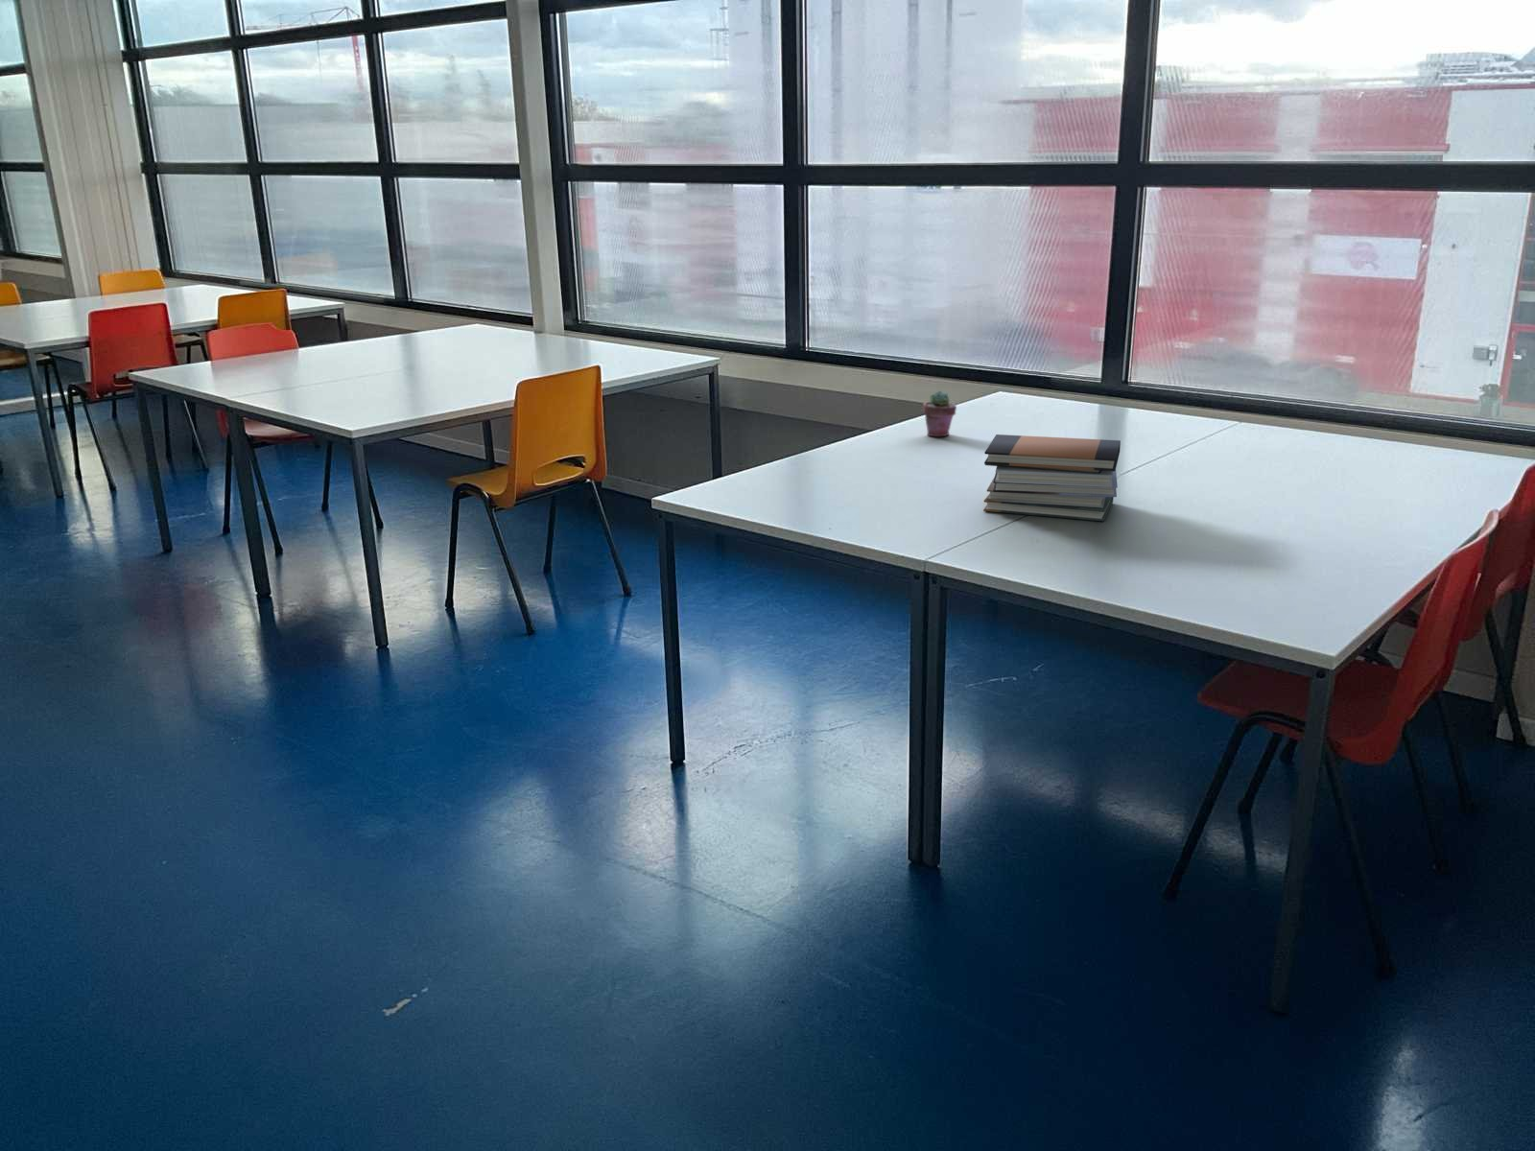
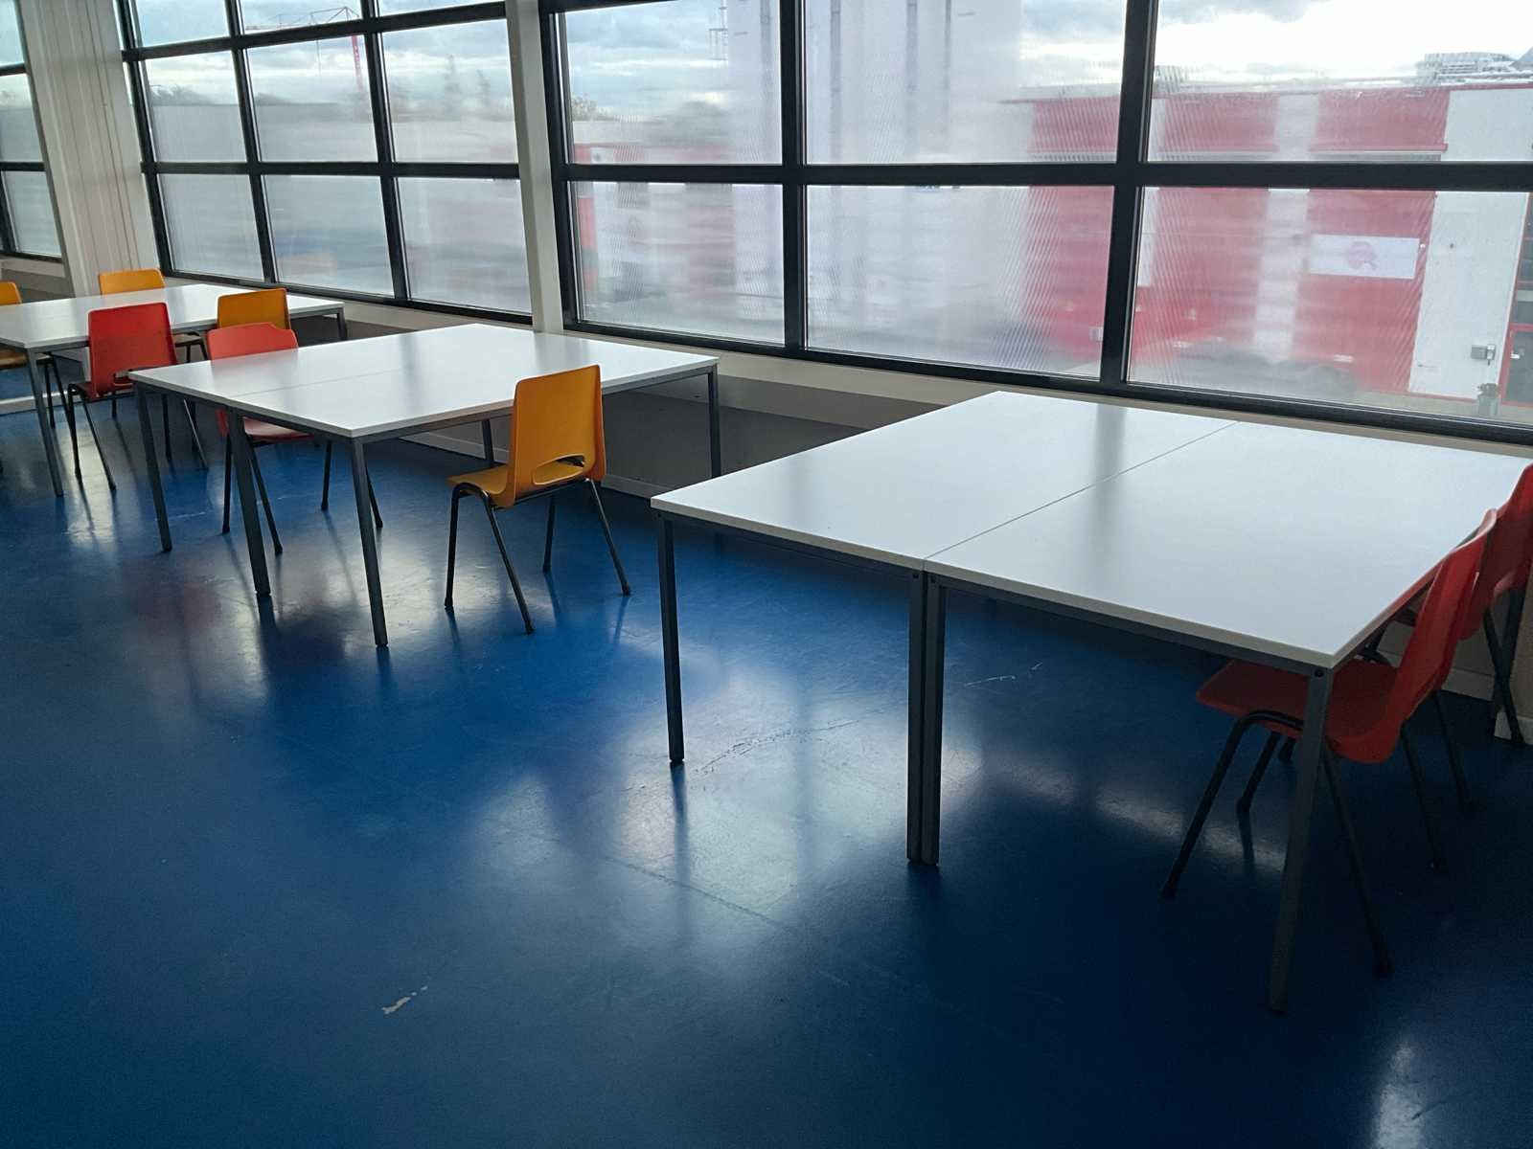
- book stack (1053, 476)
- potted succulent (939, 412)
